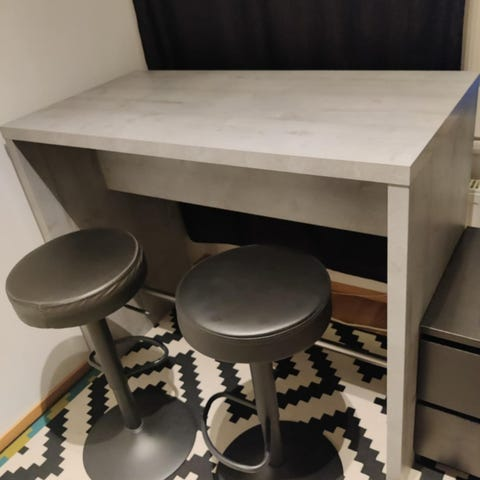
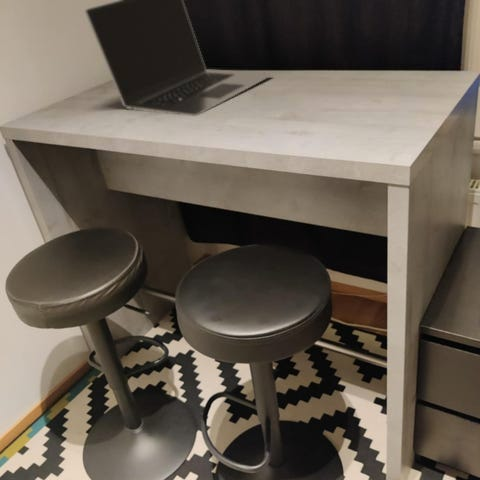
+ laptop (185, 44)
